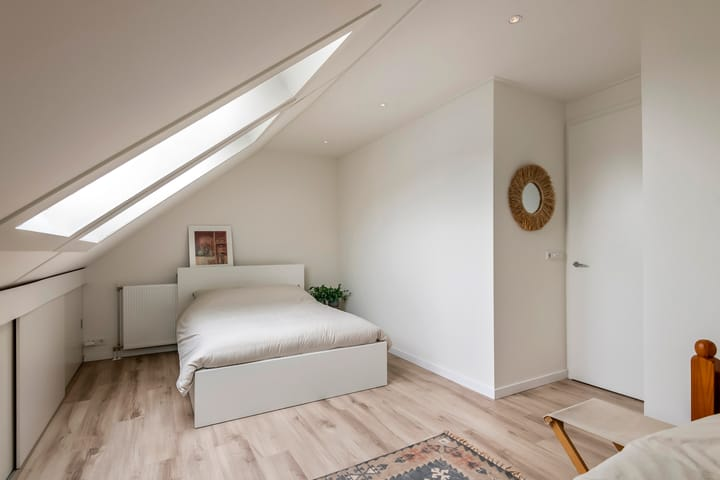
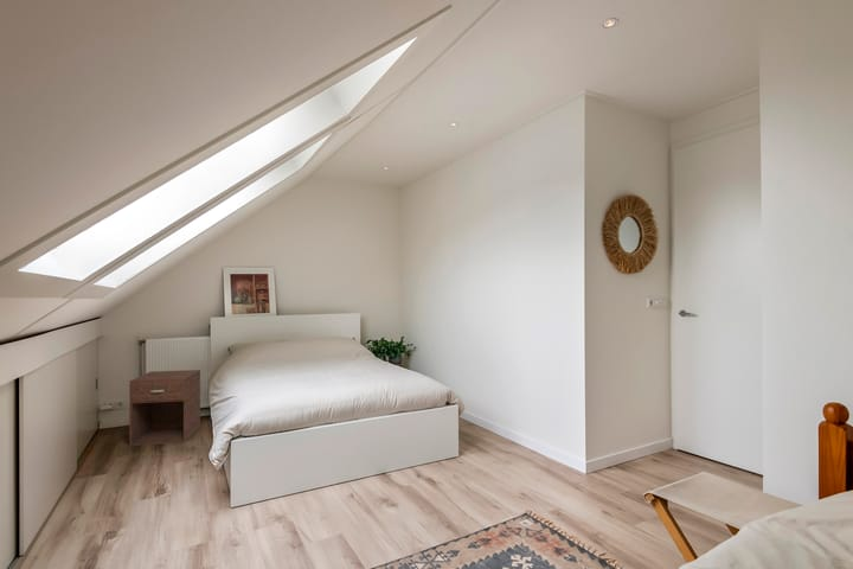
+ nightstand (166, 405)
